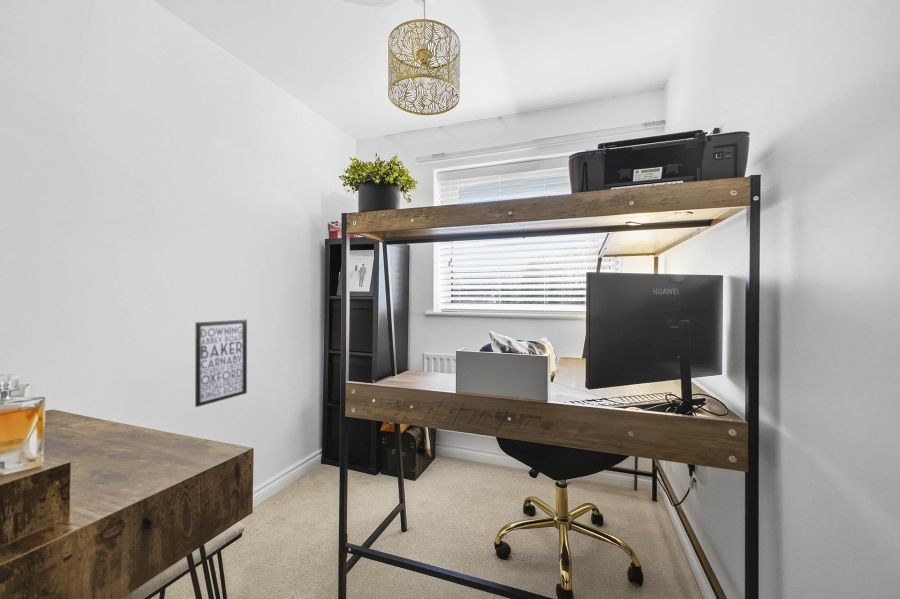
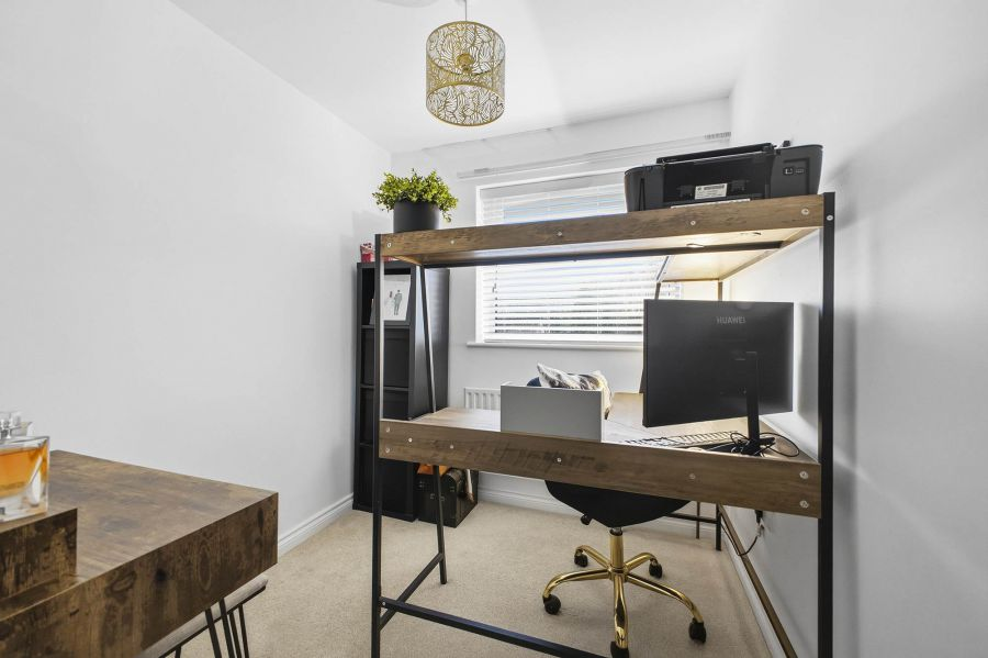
- wall art (222, 360)
